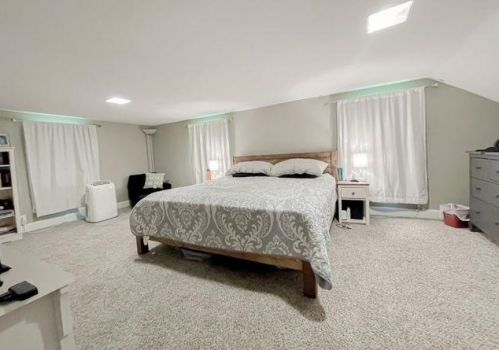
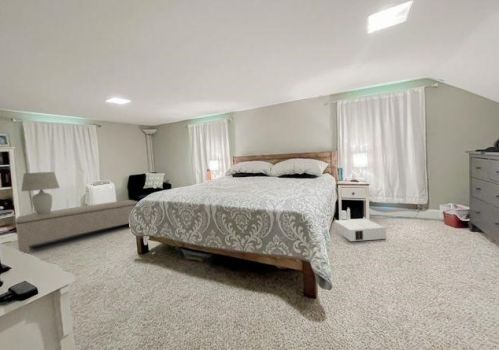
+ lamp (41, 193)
+ cardboard box (358, 228)
+ bench (86, 221)
